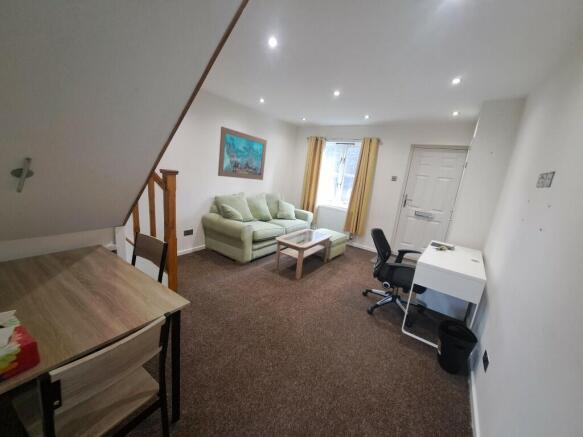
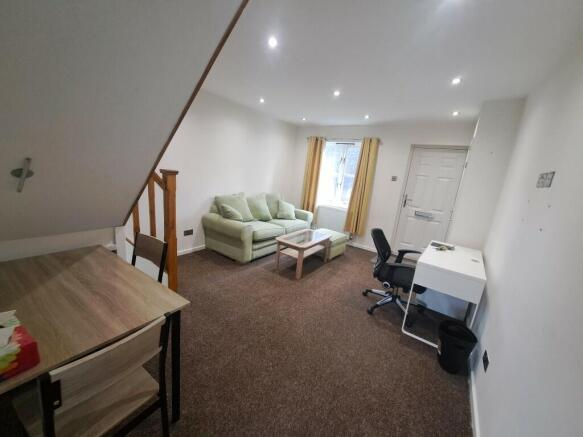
- wall art (244, 156)
